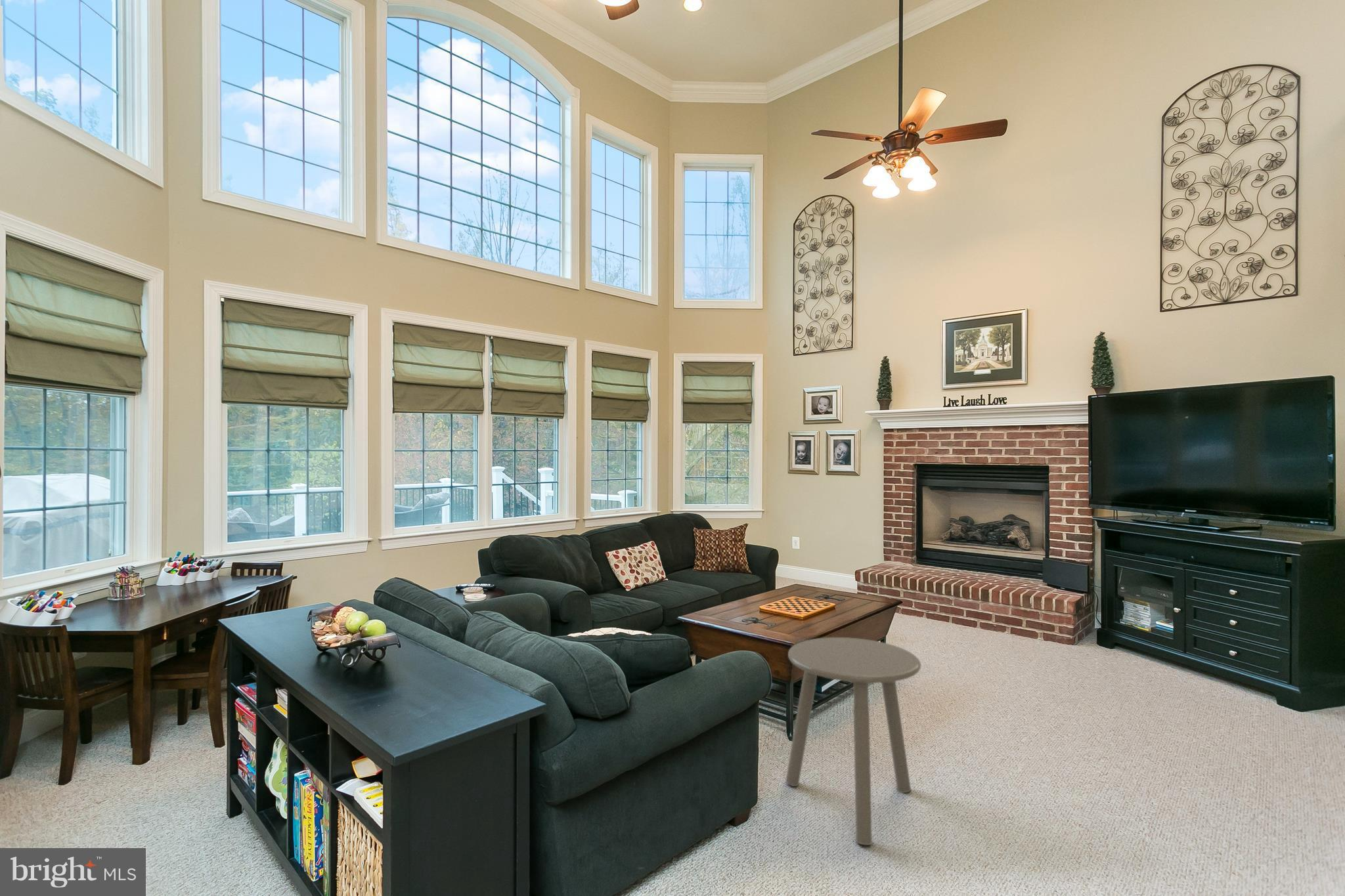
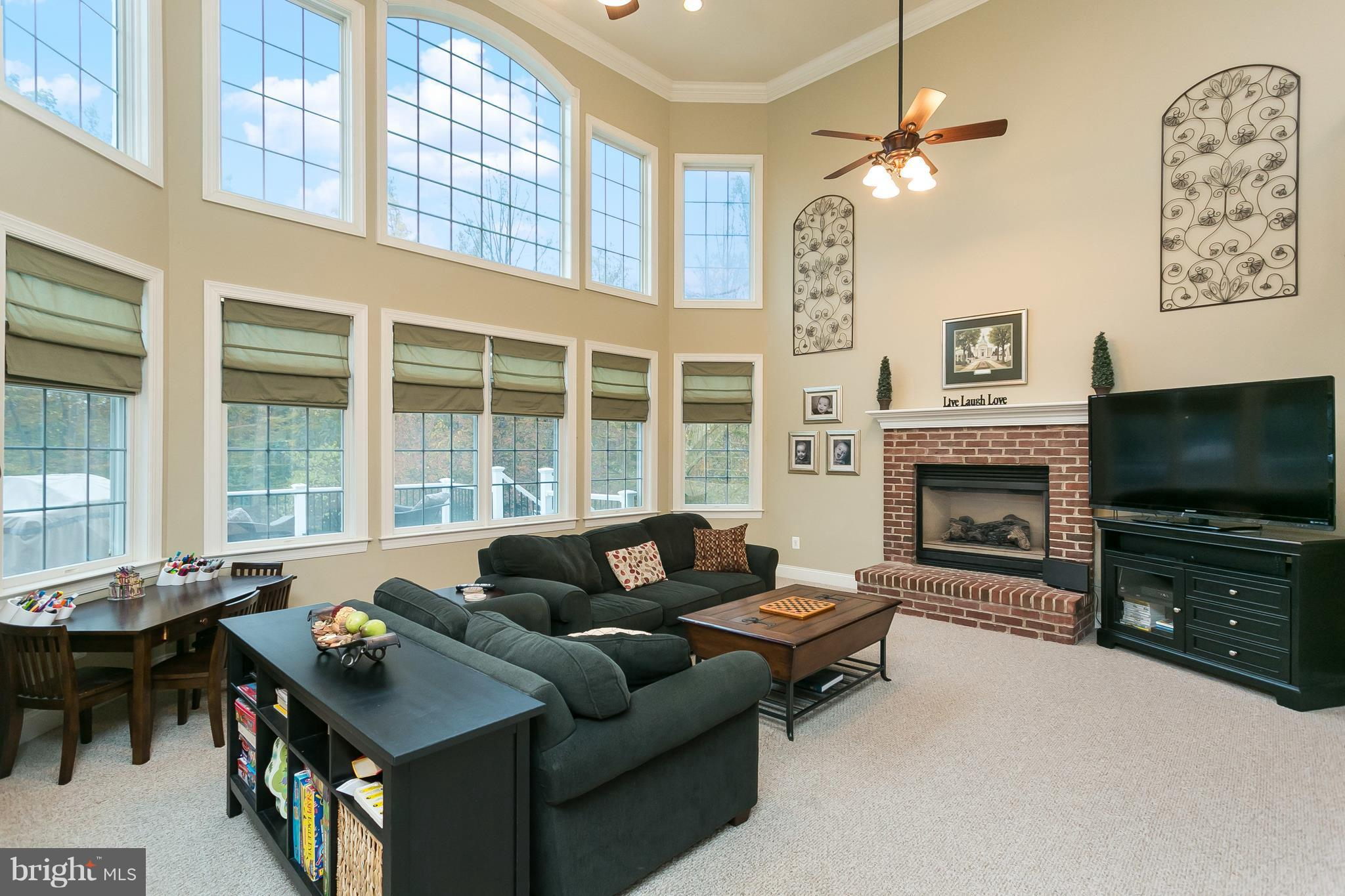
- side table (854, 731)
